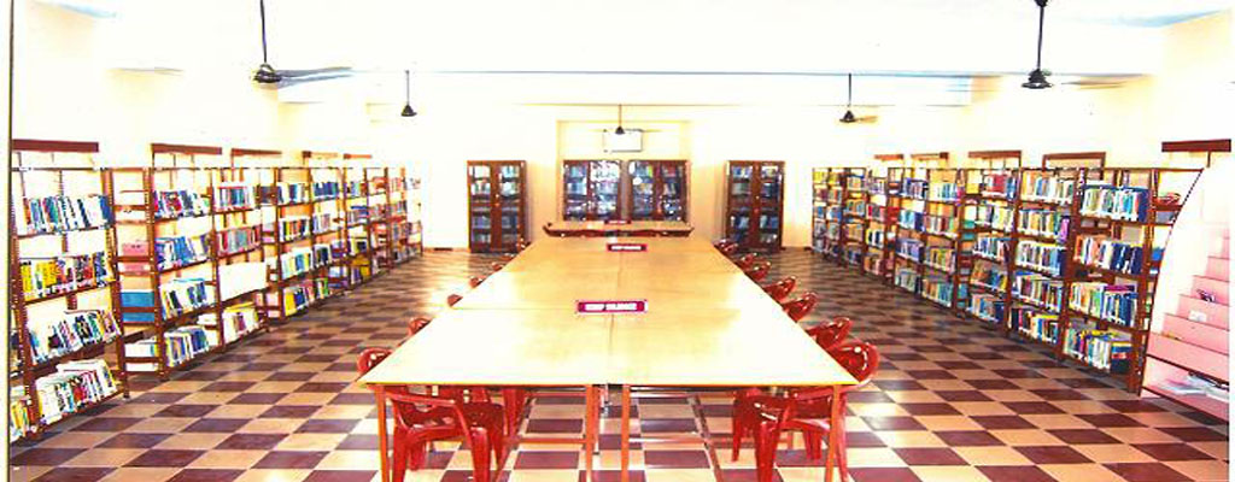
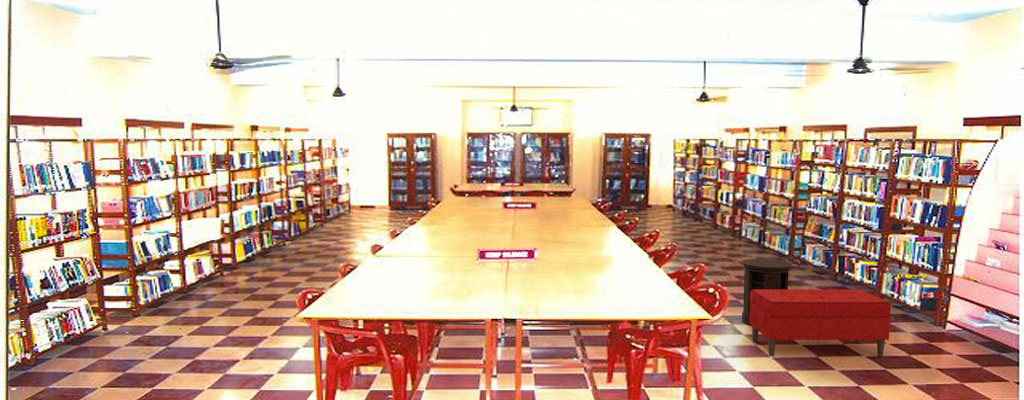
+ bench (816, 322)
+ side table (765, 288)
